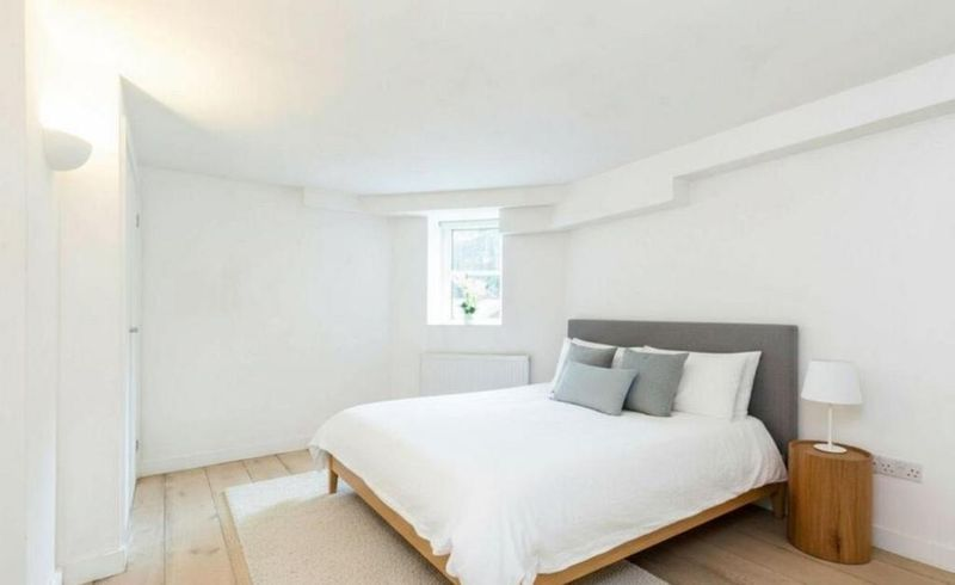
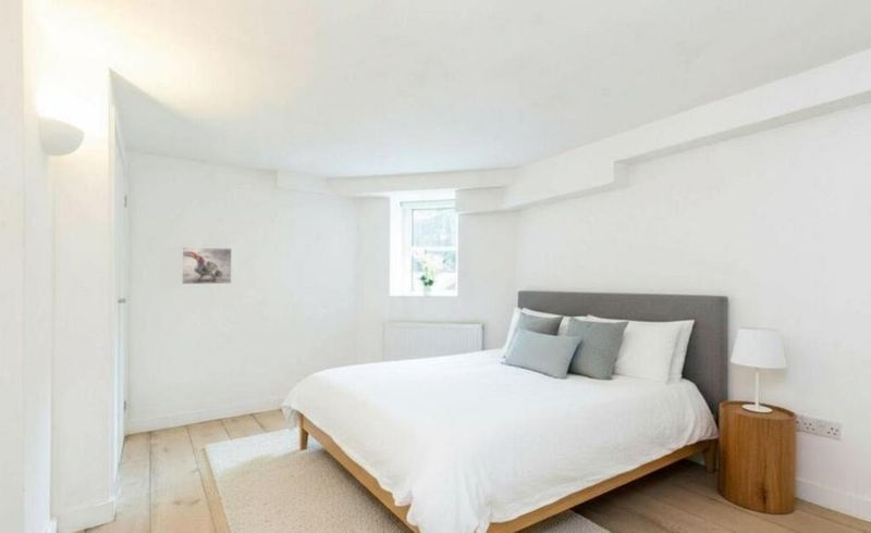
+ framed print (207, 265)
